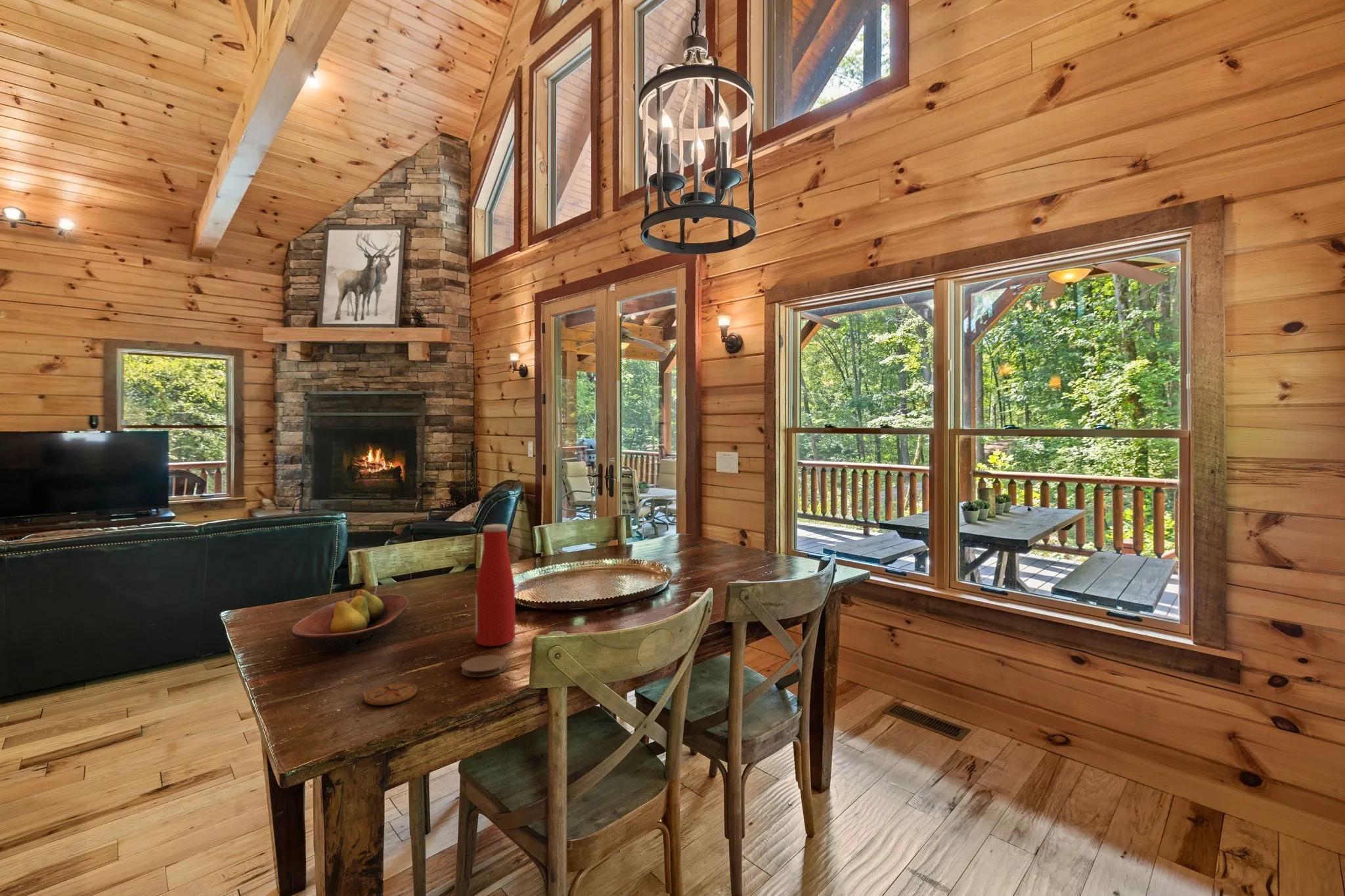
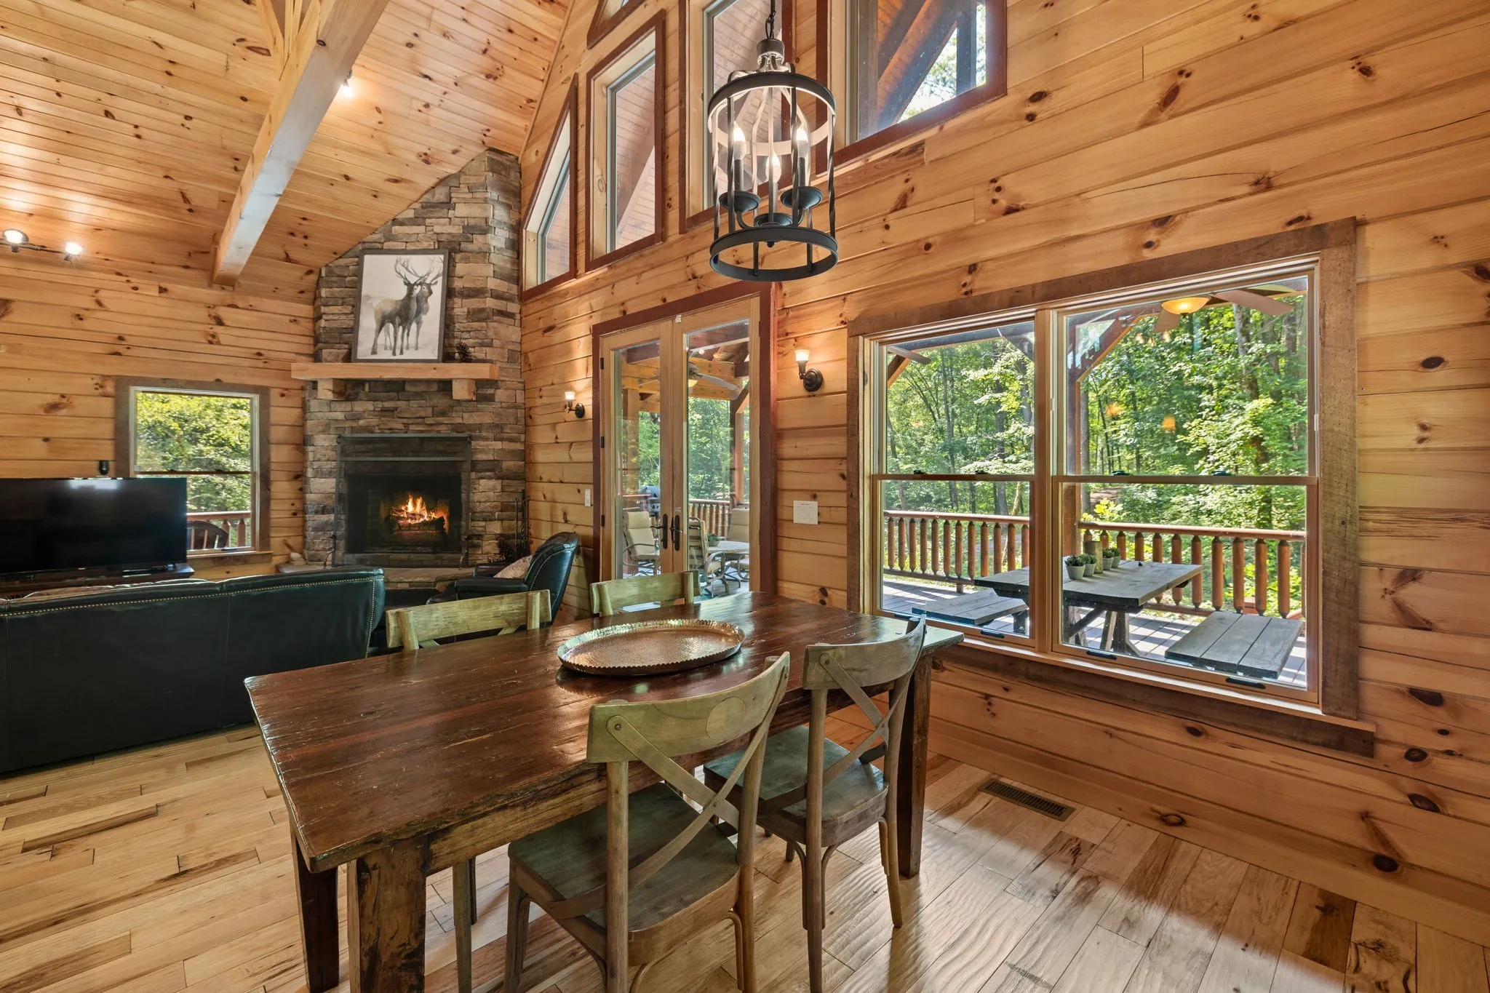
- fruit bowl (355, 615)
- coaster (391, 693)
- bottle (495, 582)
- coaster (484, 666)
